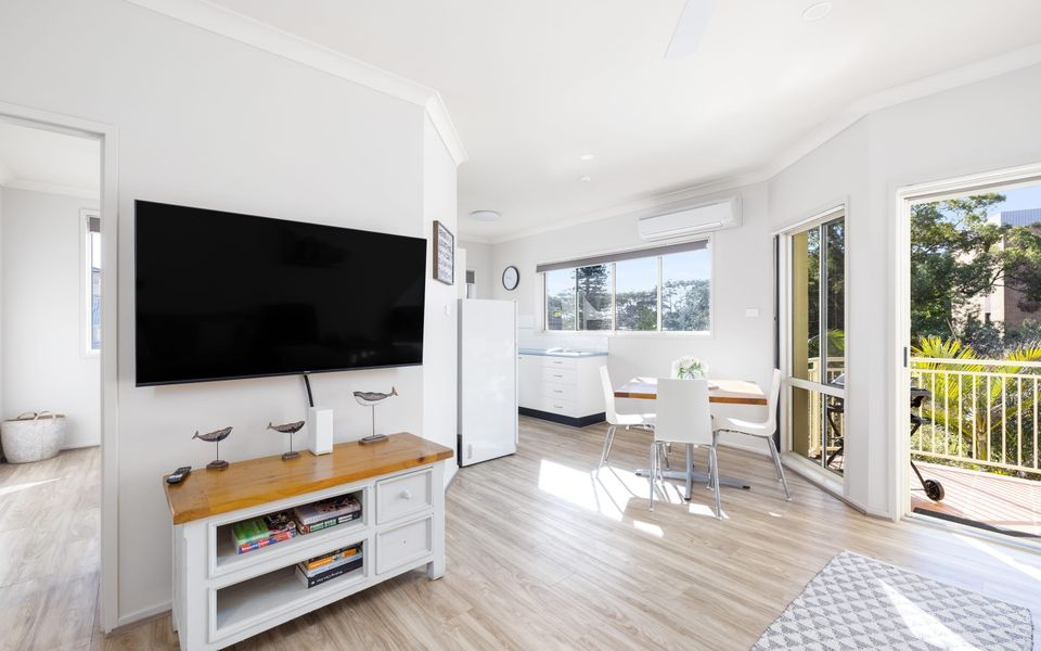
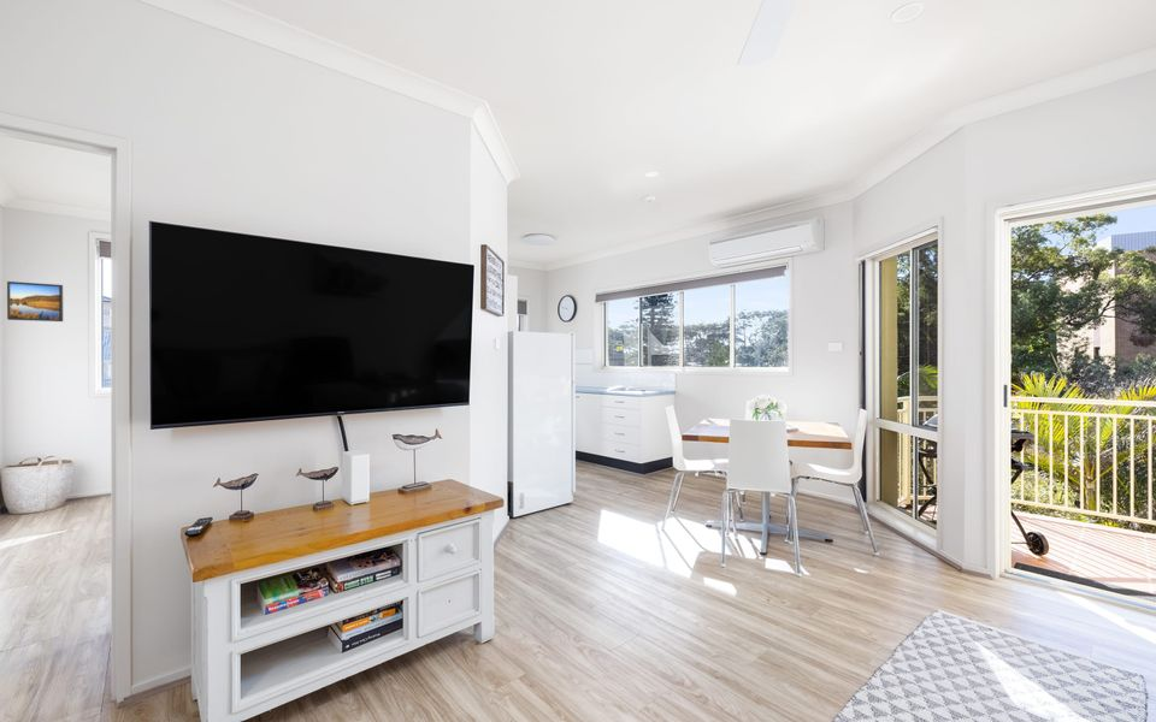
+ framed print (35, 301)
